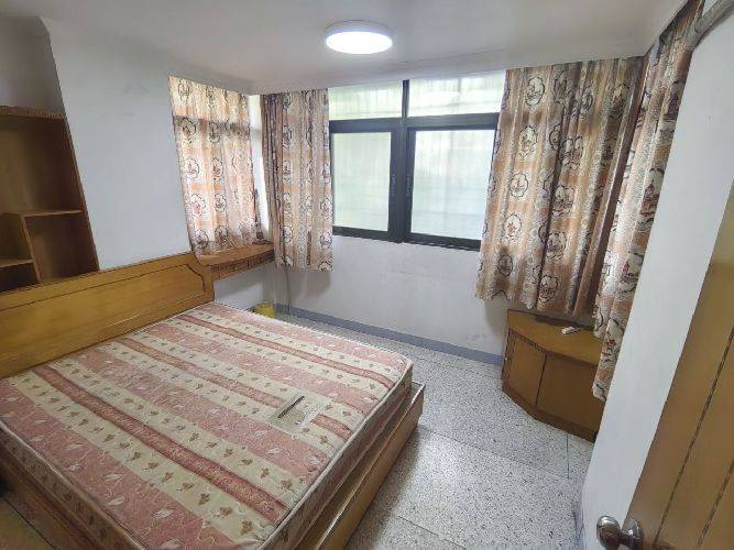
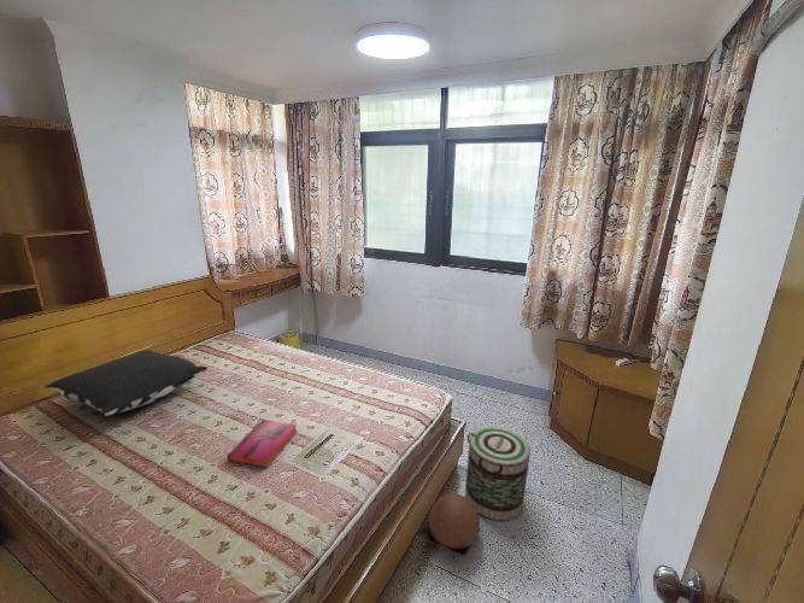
+ ball (452, 520)
+ pillow (130, 377)
+ hardback book (264, 441)
+ basket (494, 468)
